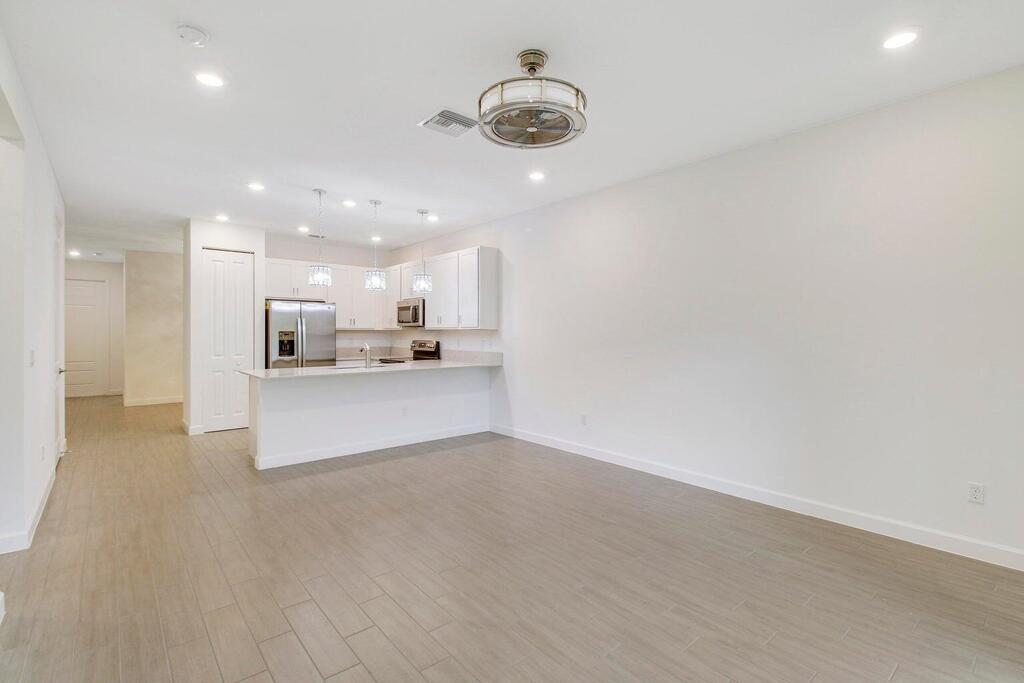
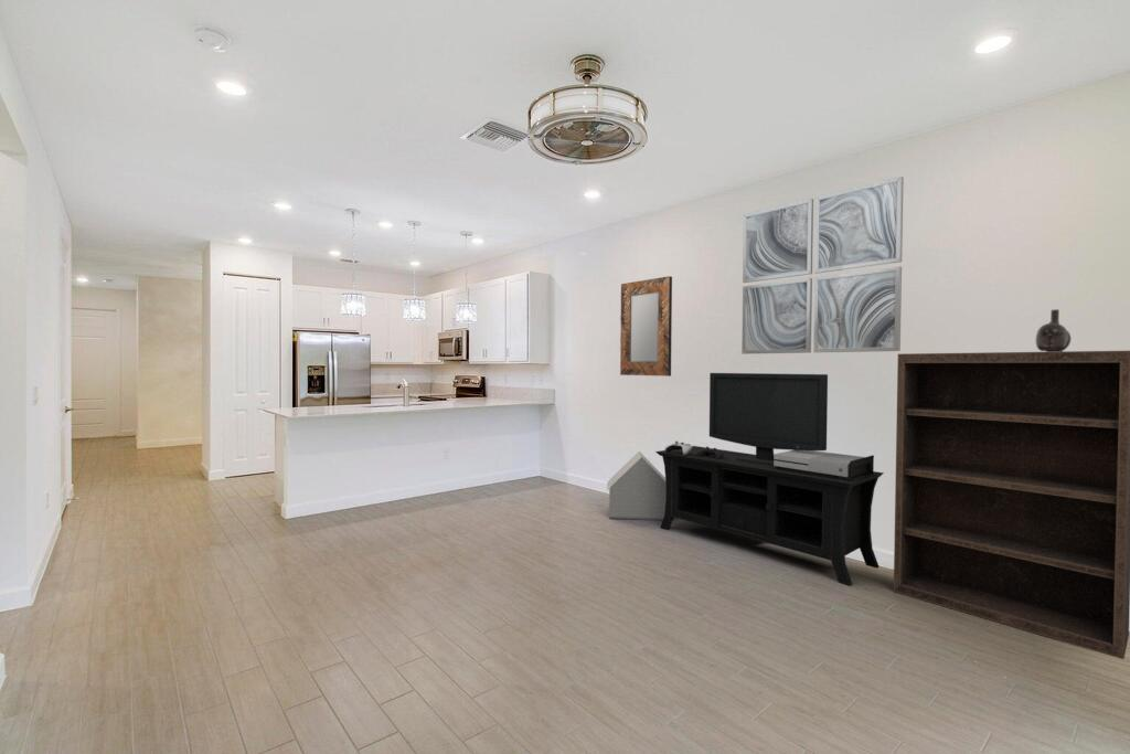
+ home mirror (644, 328)
+ bookshelf (1003, 482)
+ media console (757, 459)
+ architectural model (640, 484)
+ wall art (814, 277)
+ decorative vase (1053, 329)
